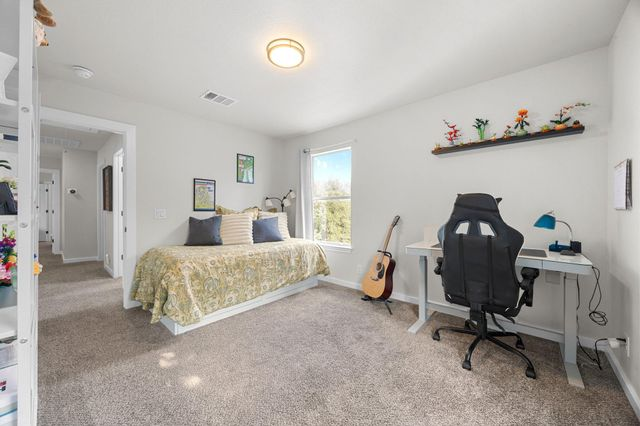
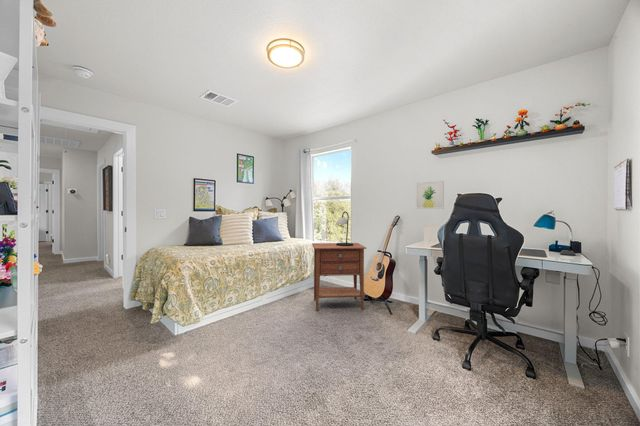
+ nightstand (337, 274)
+ table lamp (347, 228)
+ wall art (429, 195)
